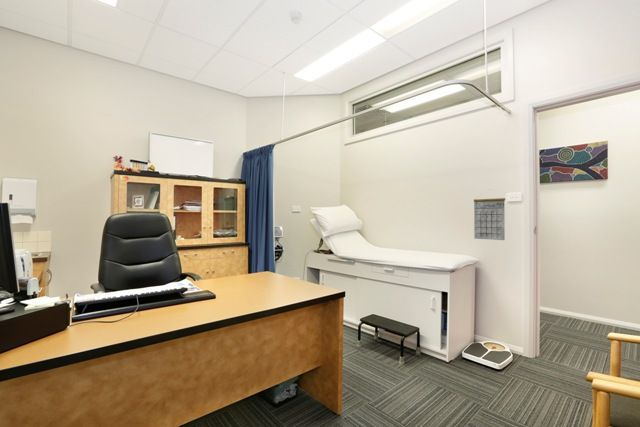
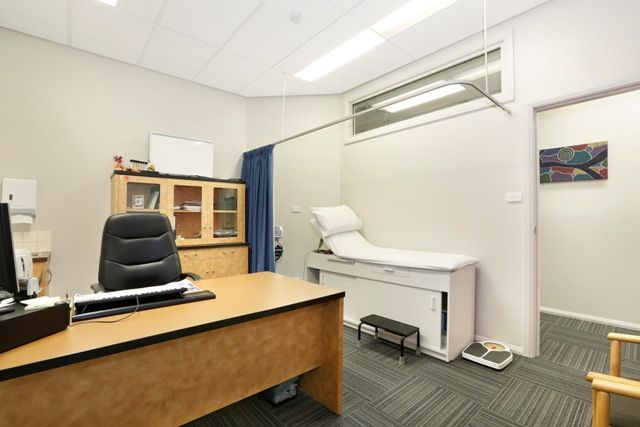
- calendar (488, 214)
